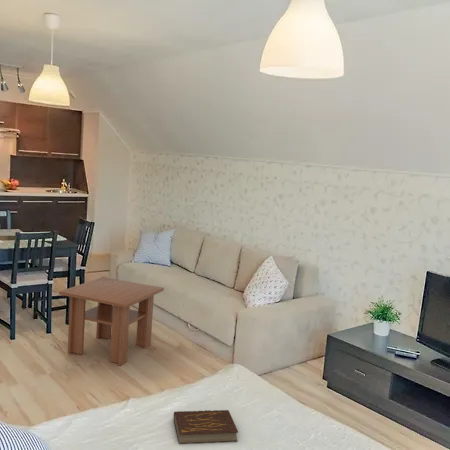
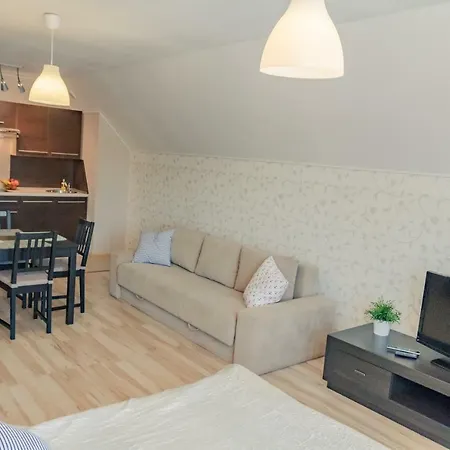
- coffee table (112, 319)
- book (204, 425)
